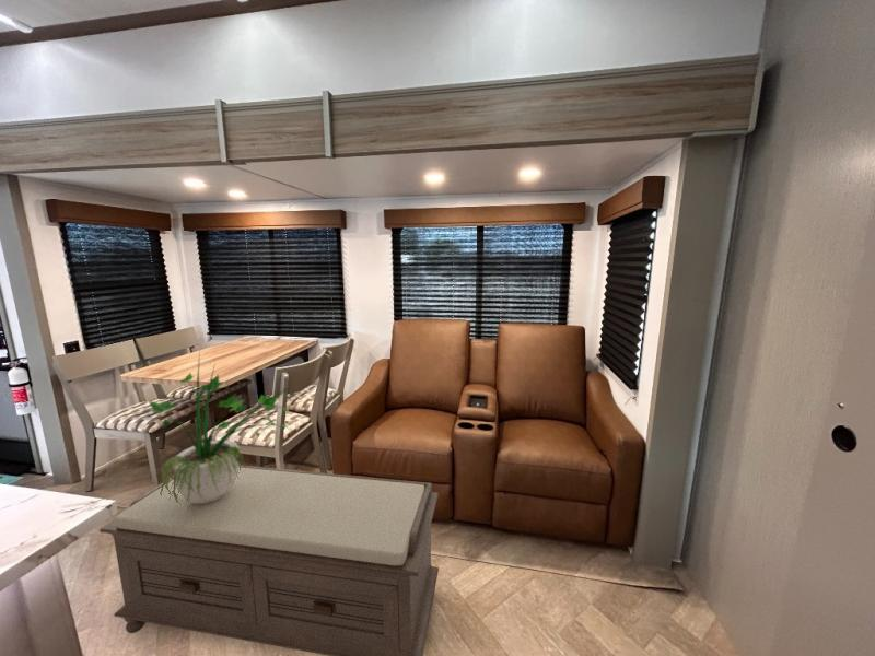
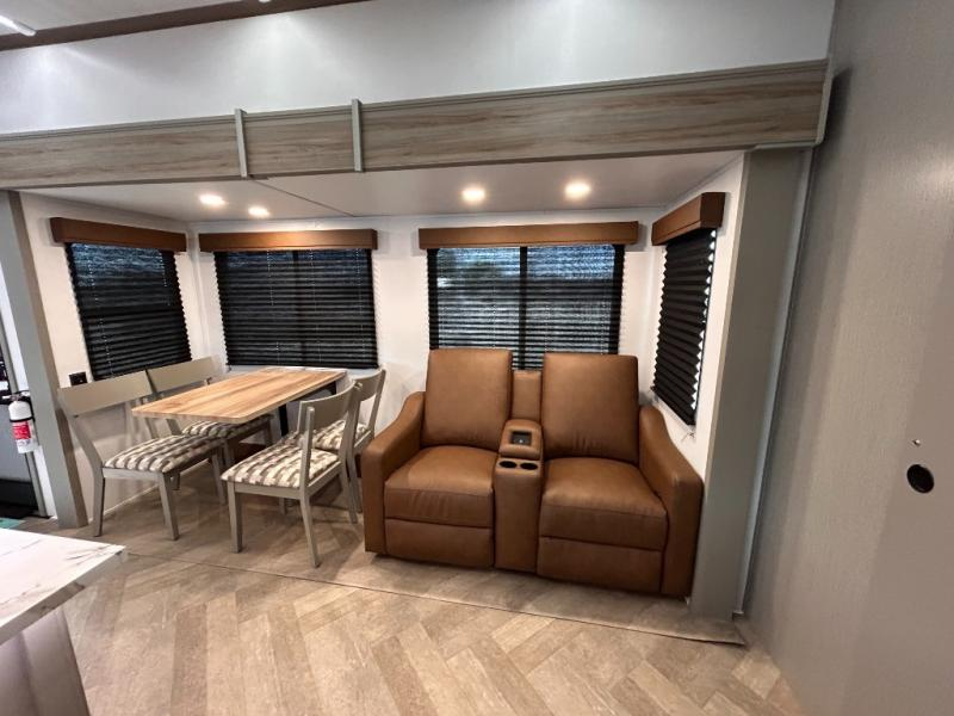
- bench (284, 555)
- potted plant (228, 422)
